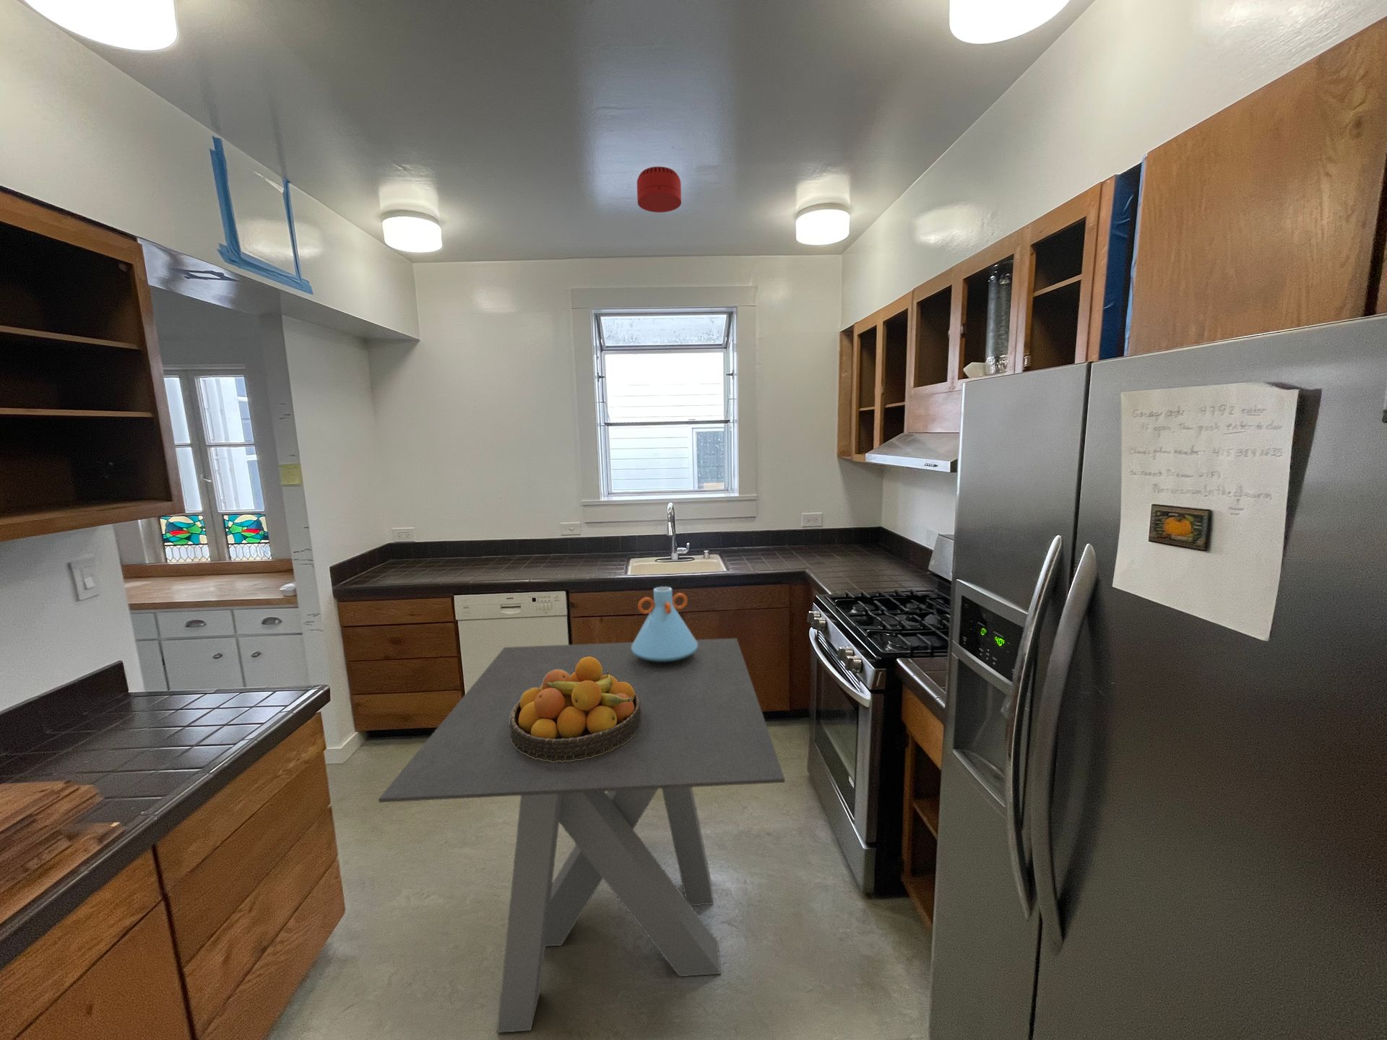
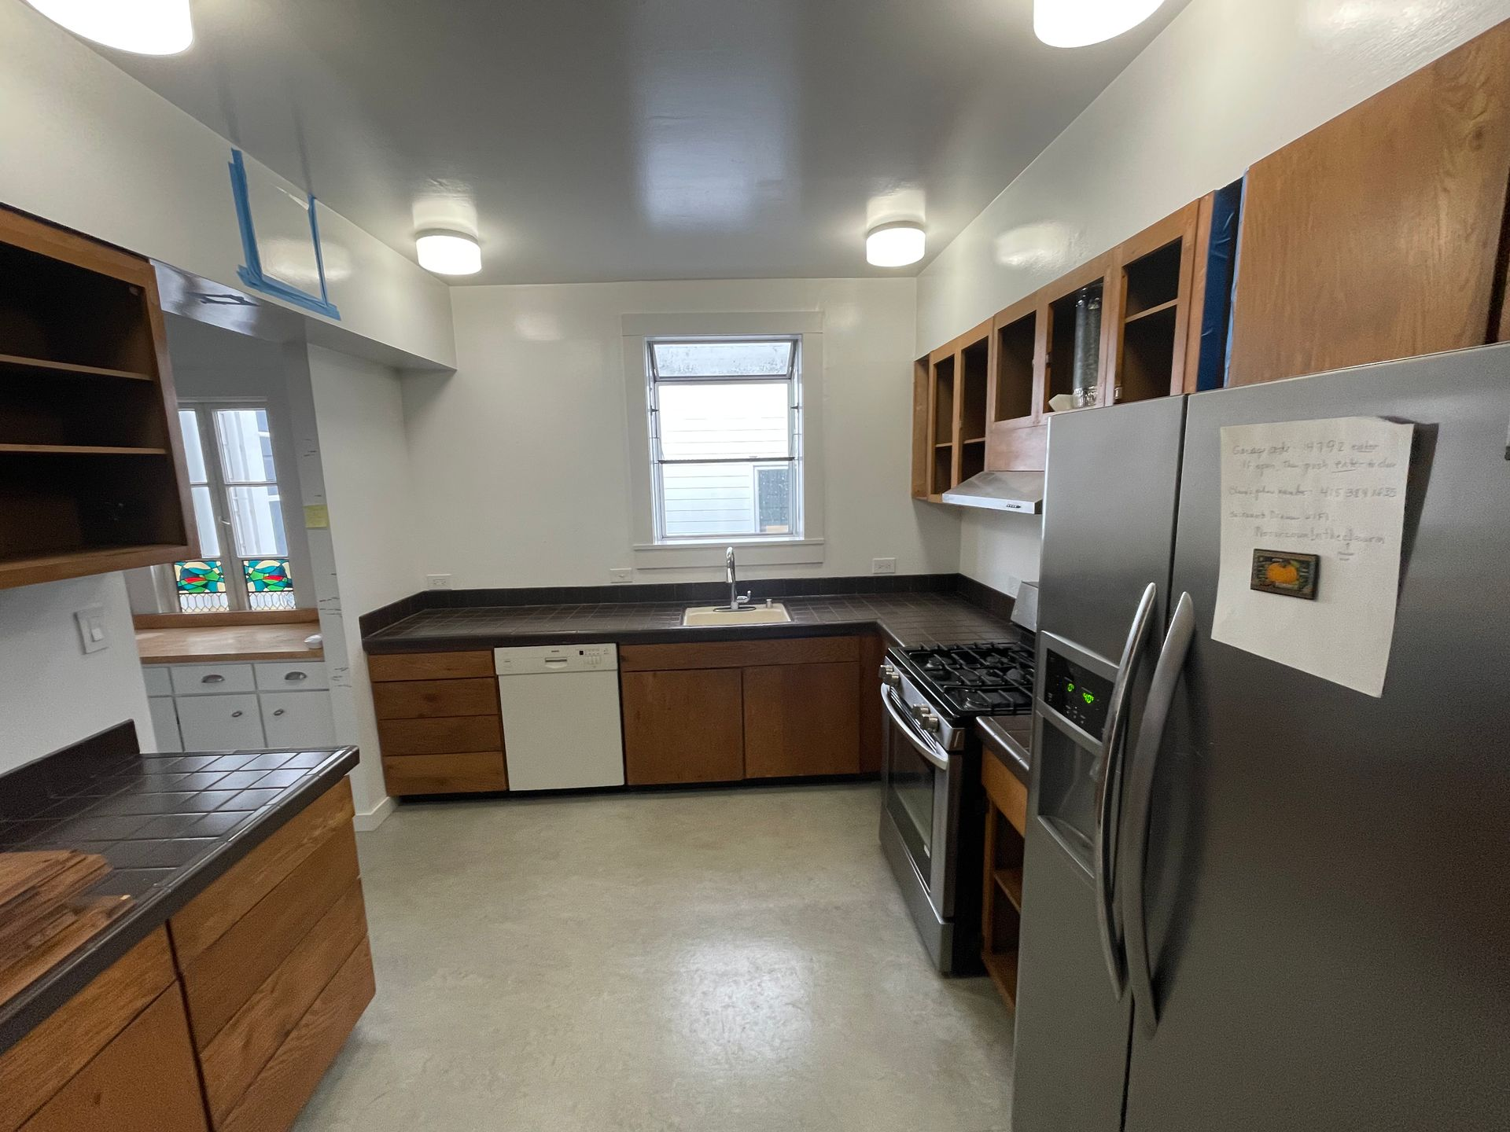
- smoke detector (659, 189)
- vase (664, 622)
- fruit bowl (576, 698)
- dining table (614, 822)
